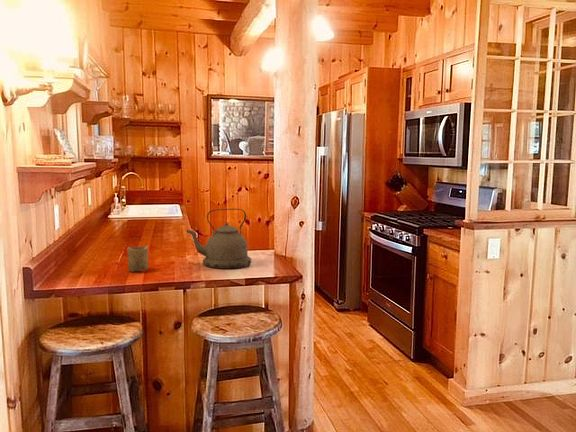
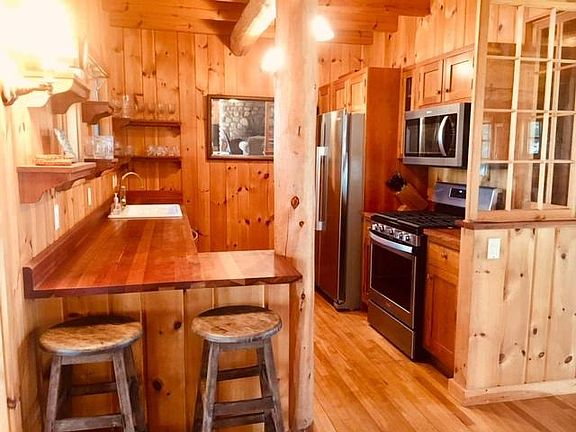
- cup (138, 258)
- kettle (224, 236)
